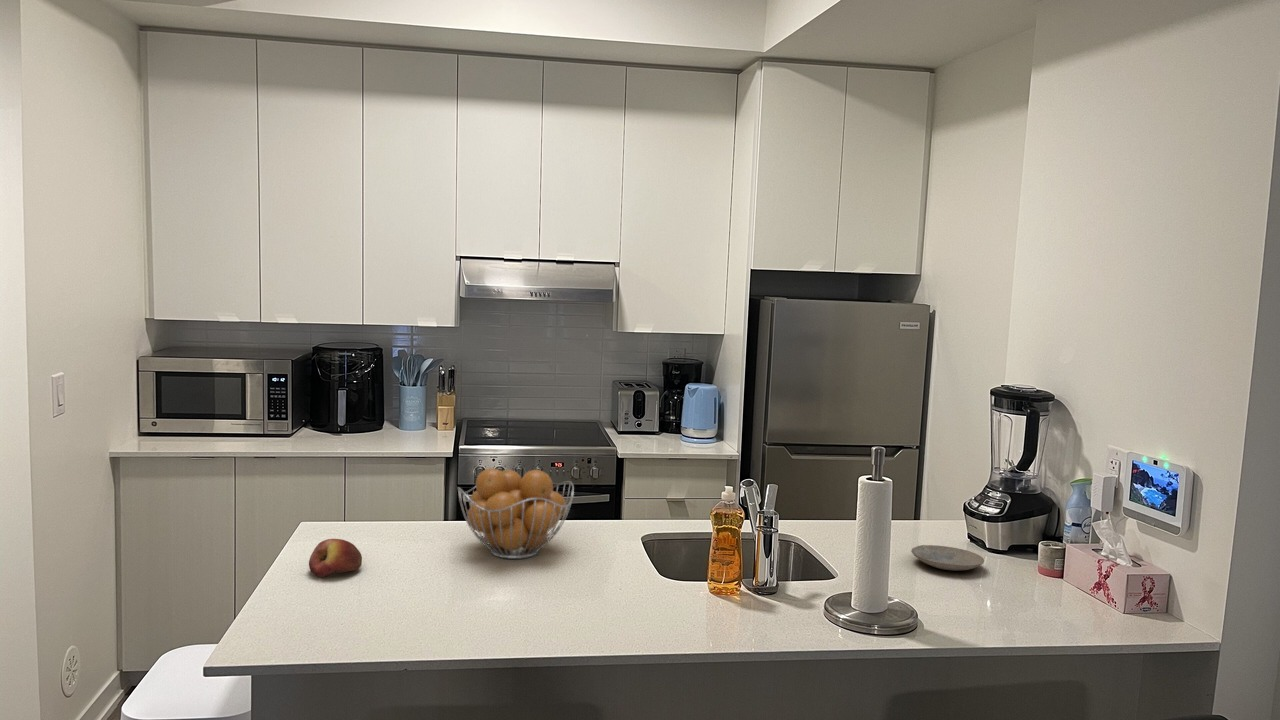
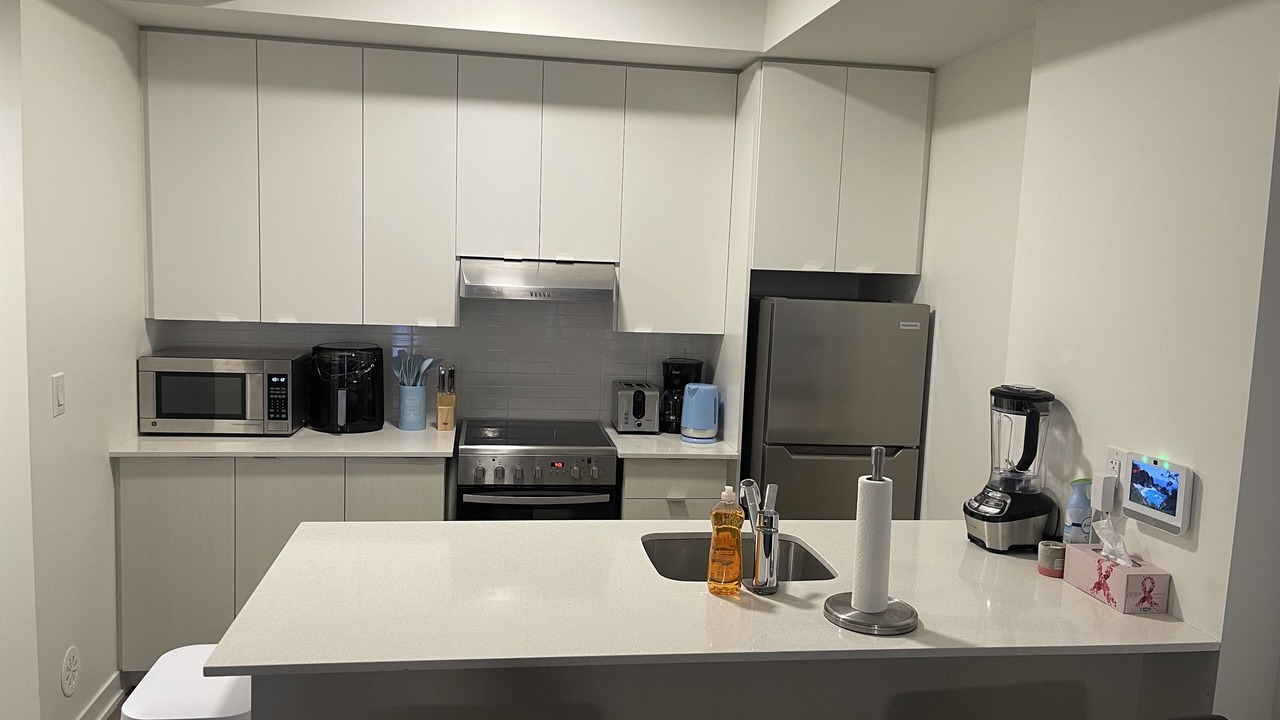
- fruit basket (515, 510)
- apple (335, 555)
- plate (946, 560)
